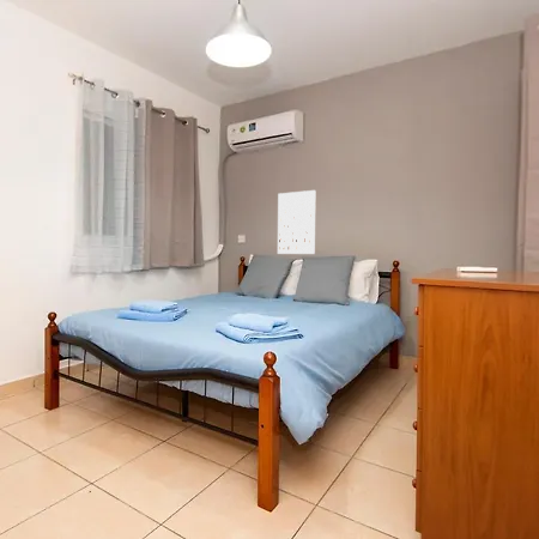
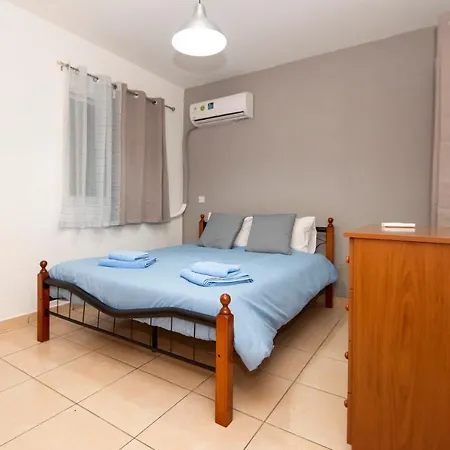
- wall art (296, 223)
